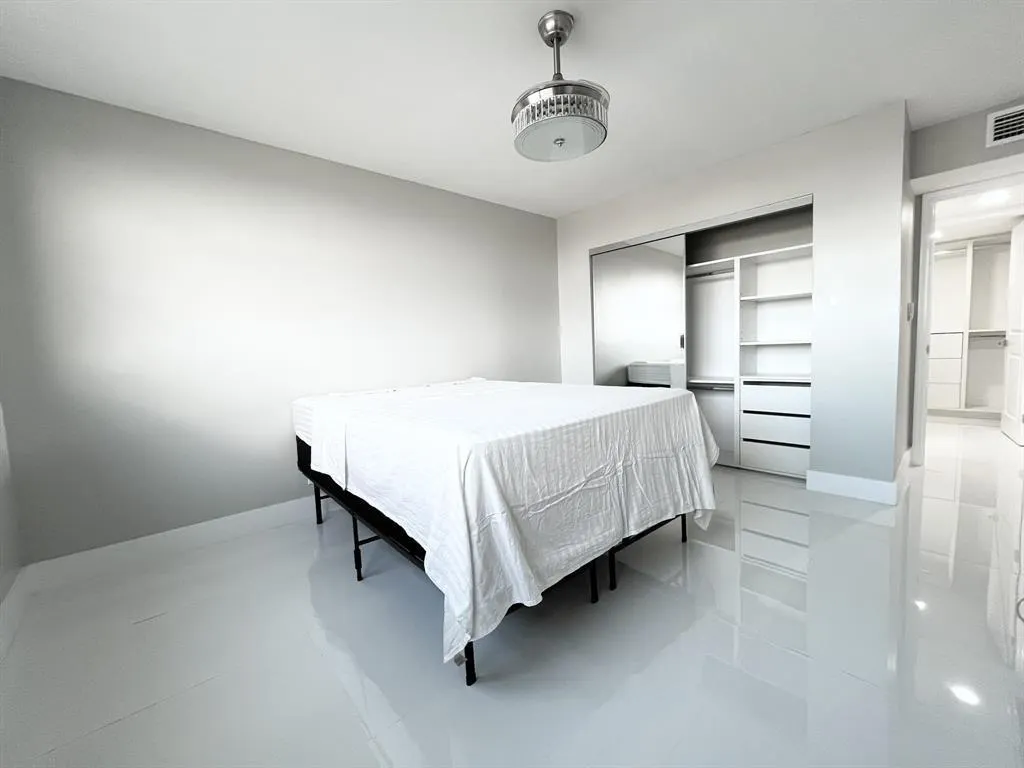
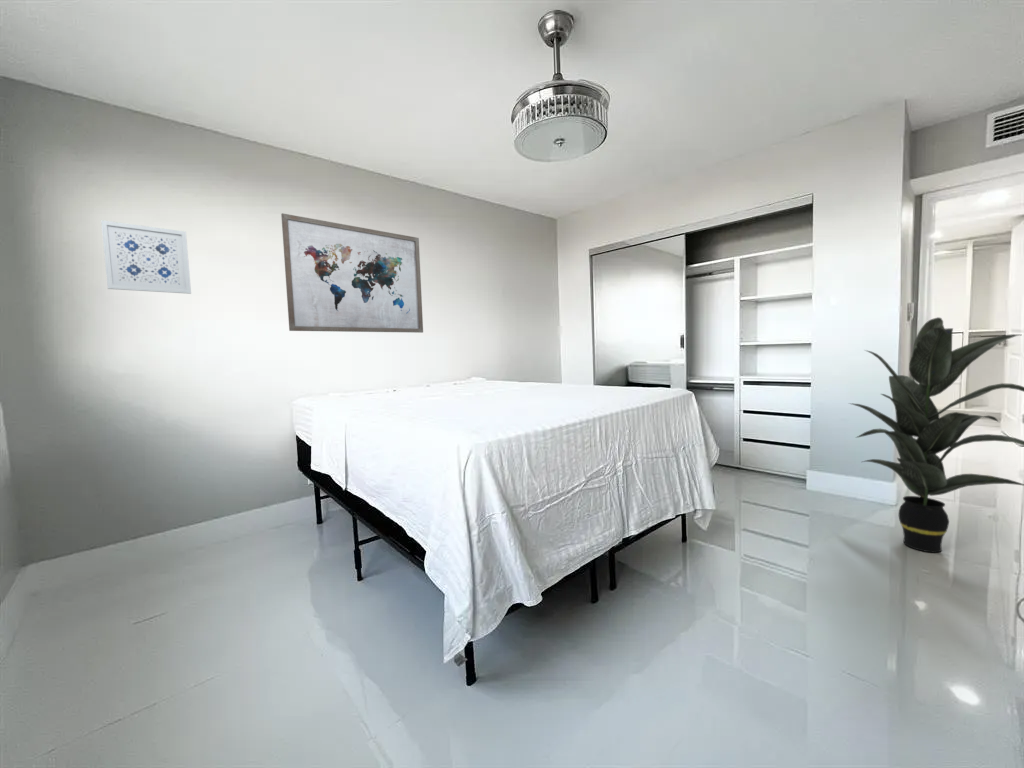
+ wall art (148, 259)
+ indoor plant (935, 433)
+ wall art (360, 279)
